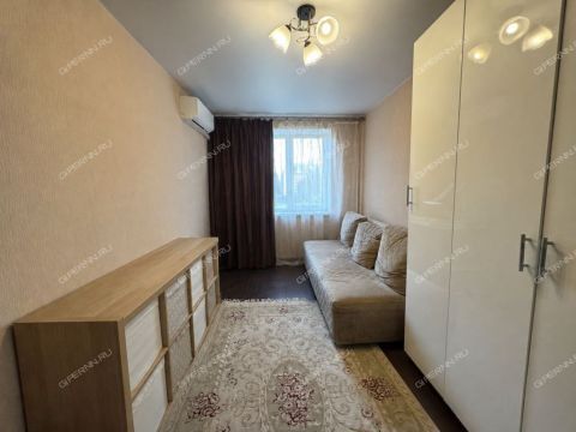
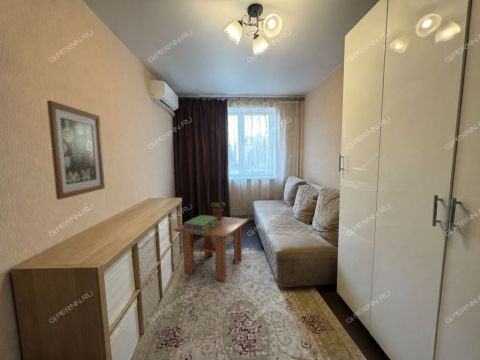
+ potted plant (217, 210)
+ wall art (80, 152)
+ coffee table (214, 245)
+ stack of books (201, 223)
